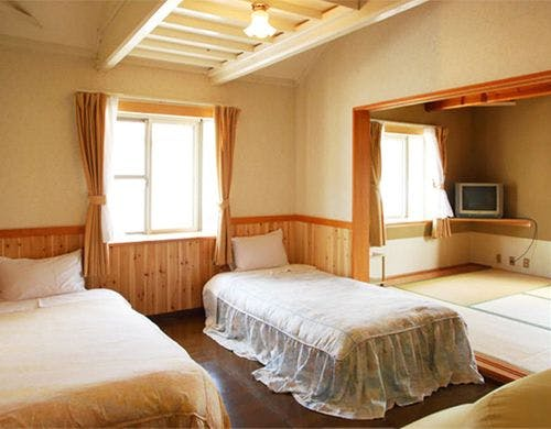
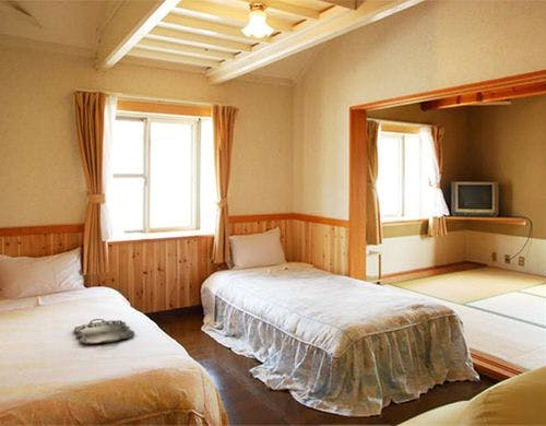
+ serving tray (104, 331)
